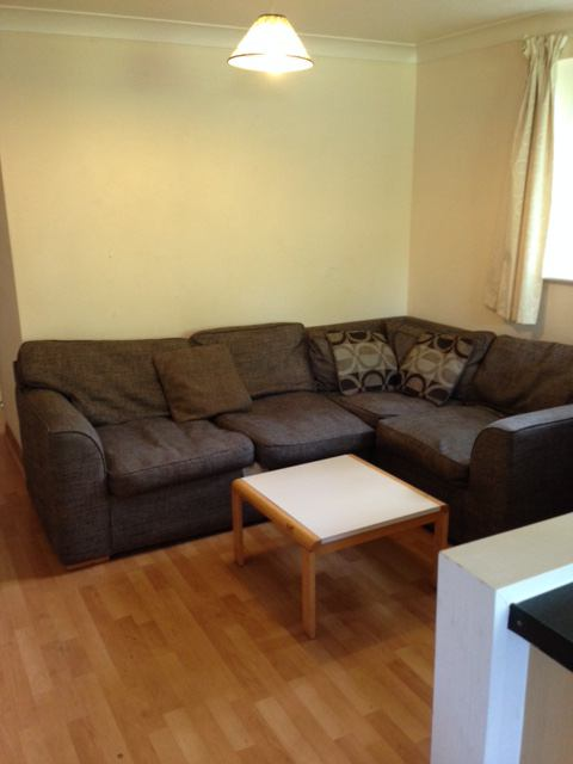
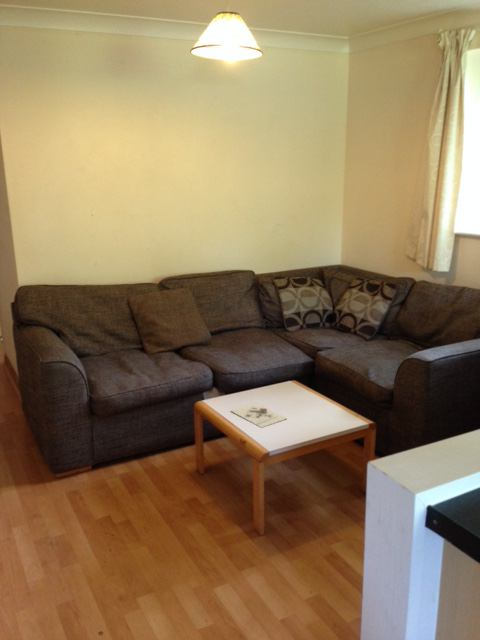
+ architectural model (258, 412)
